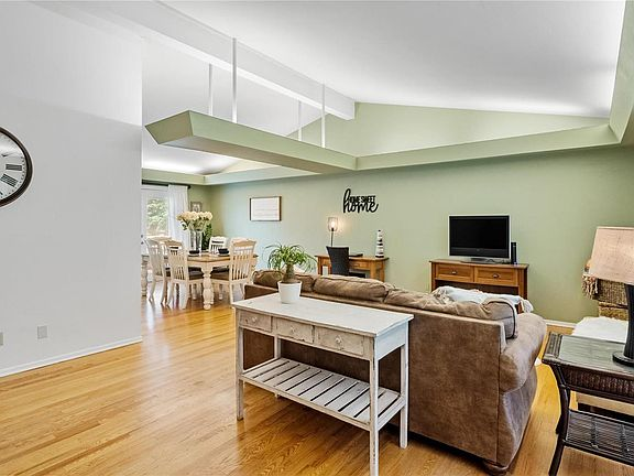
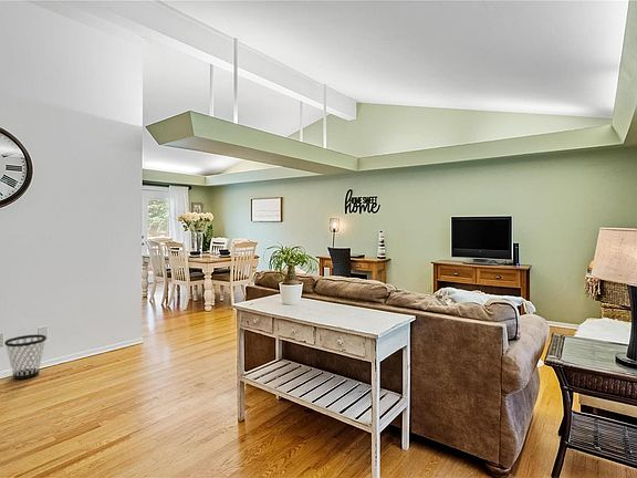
+ wastebasket (25, 357)
